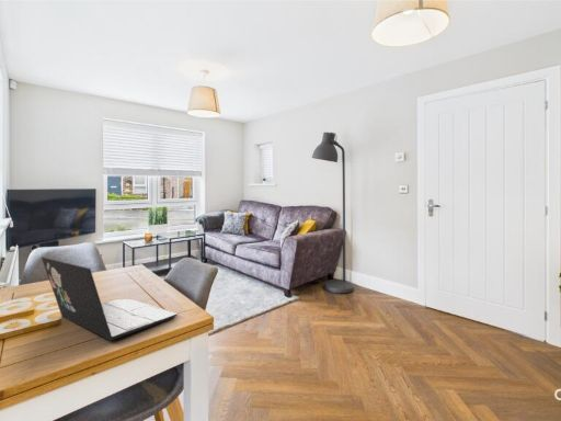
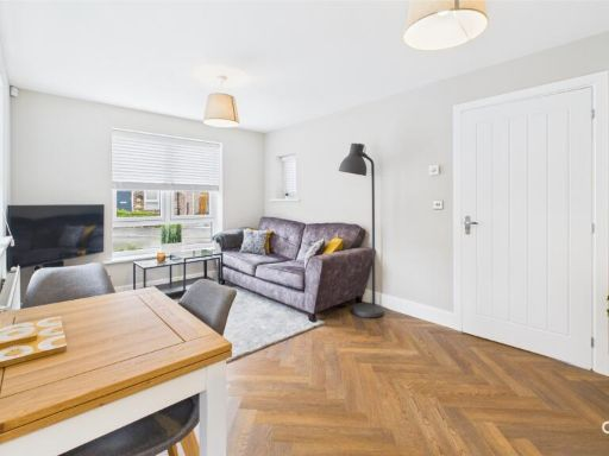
- laptop (112, 300)
